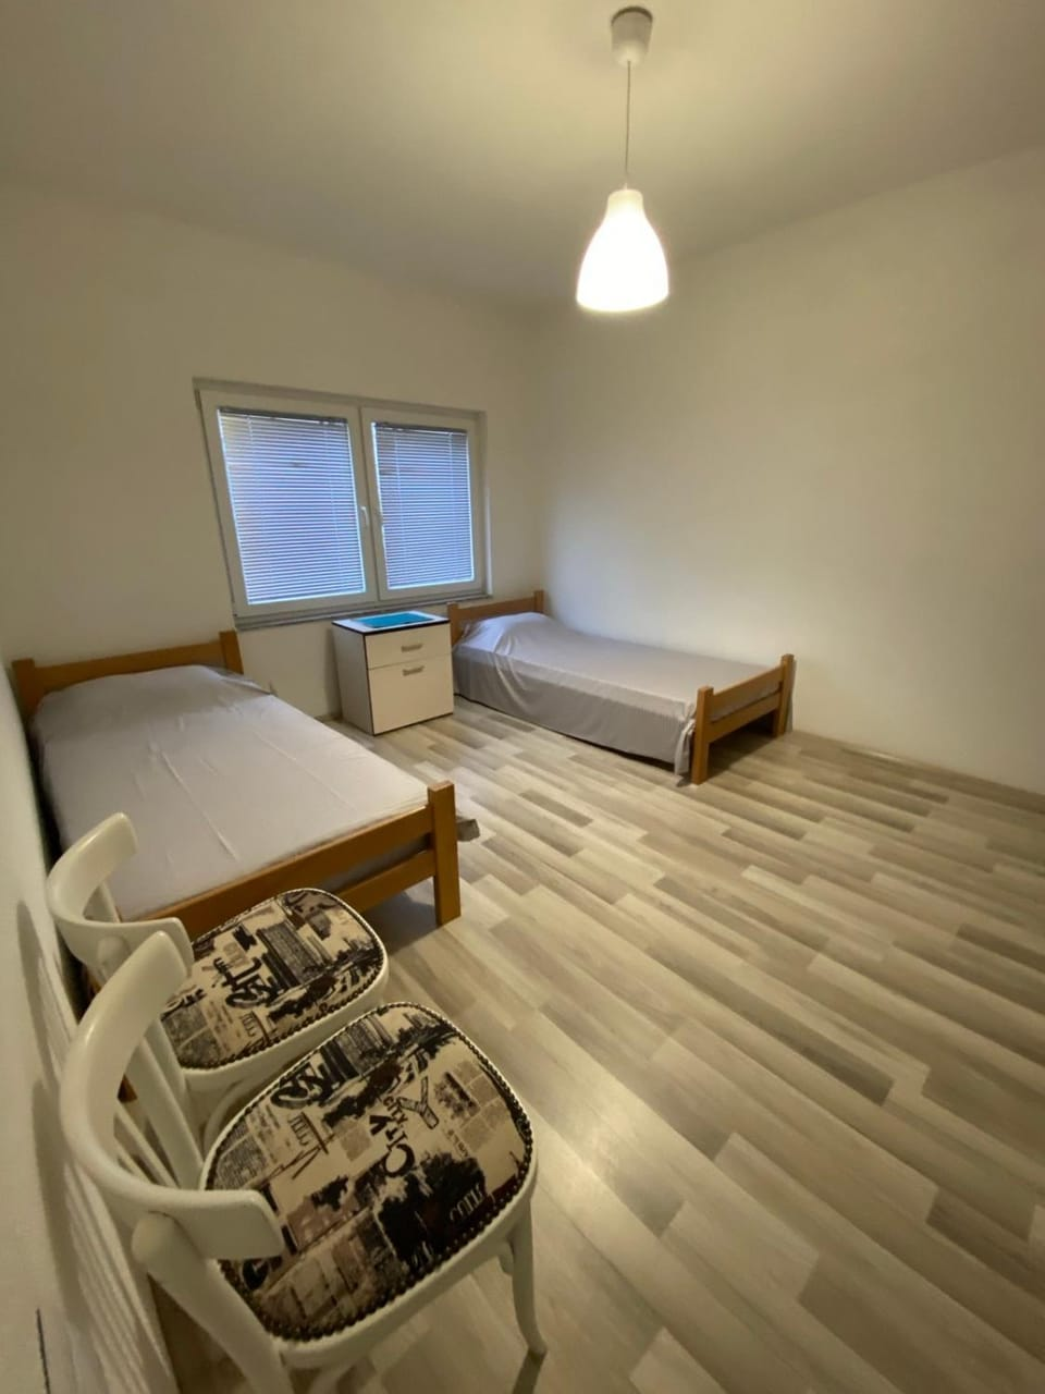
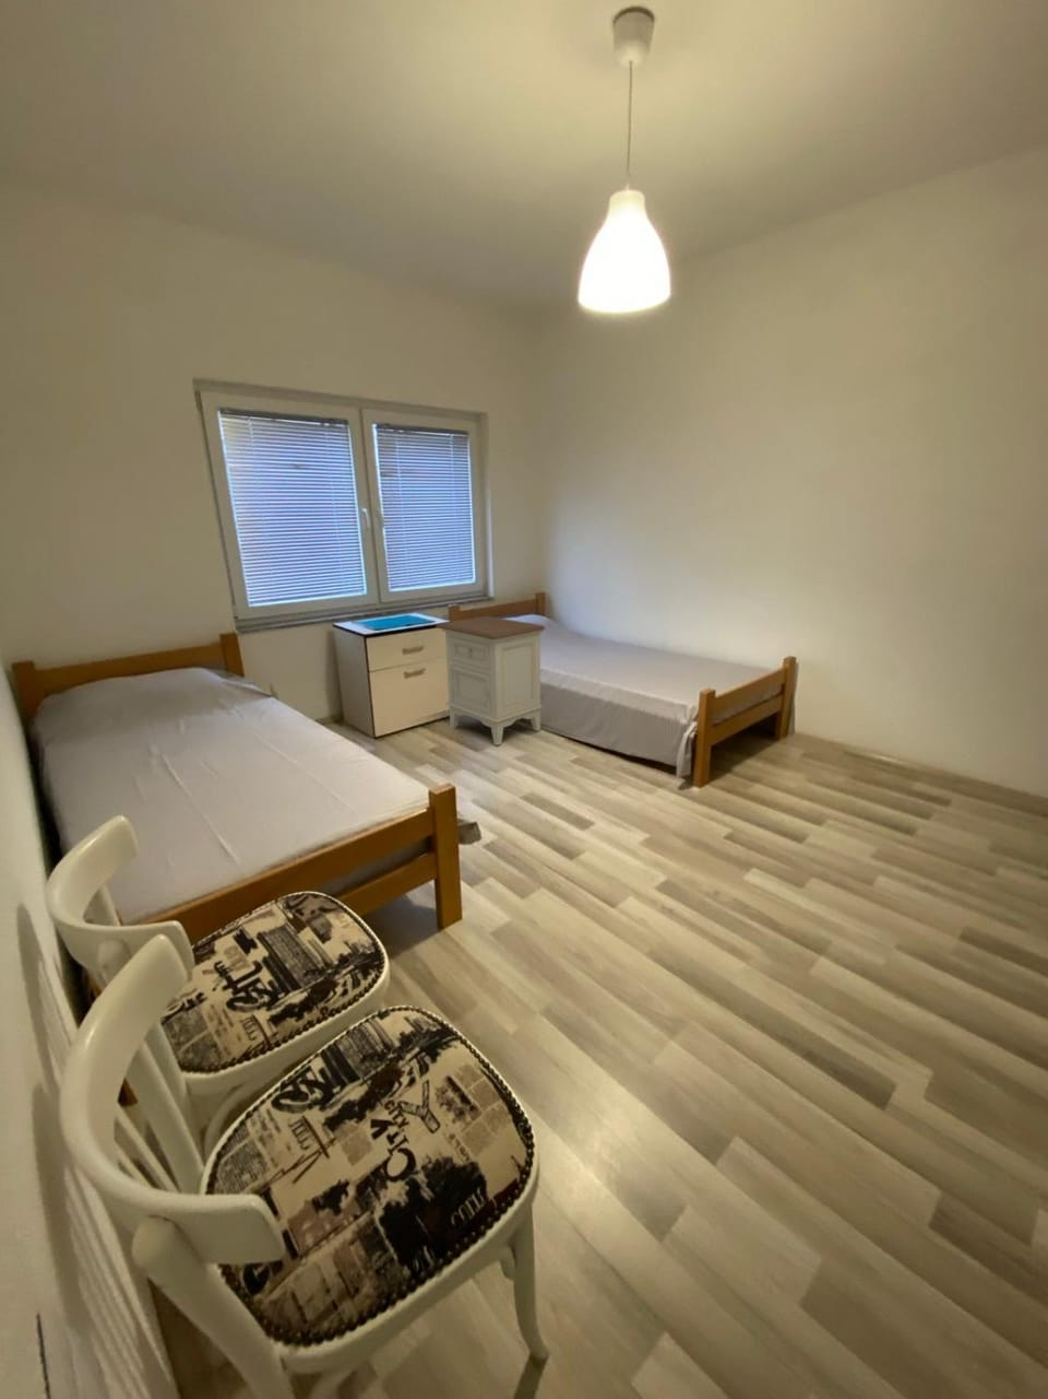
+ nightstand (490, 677)
